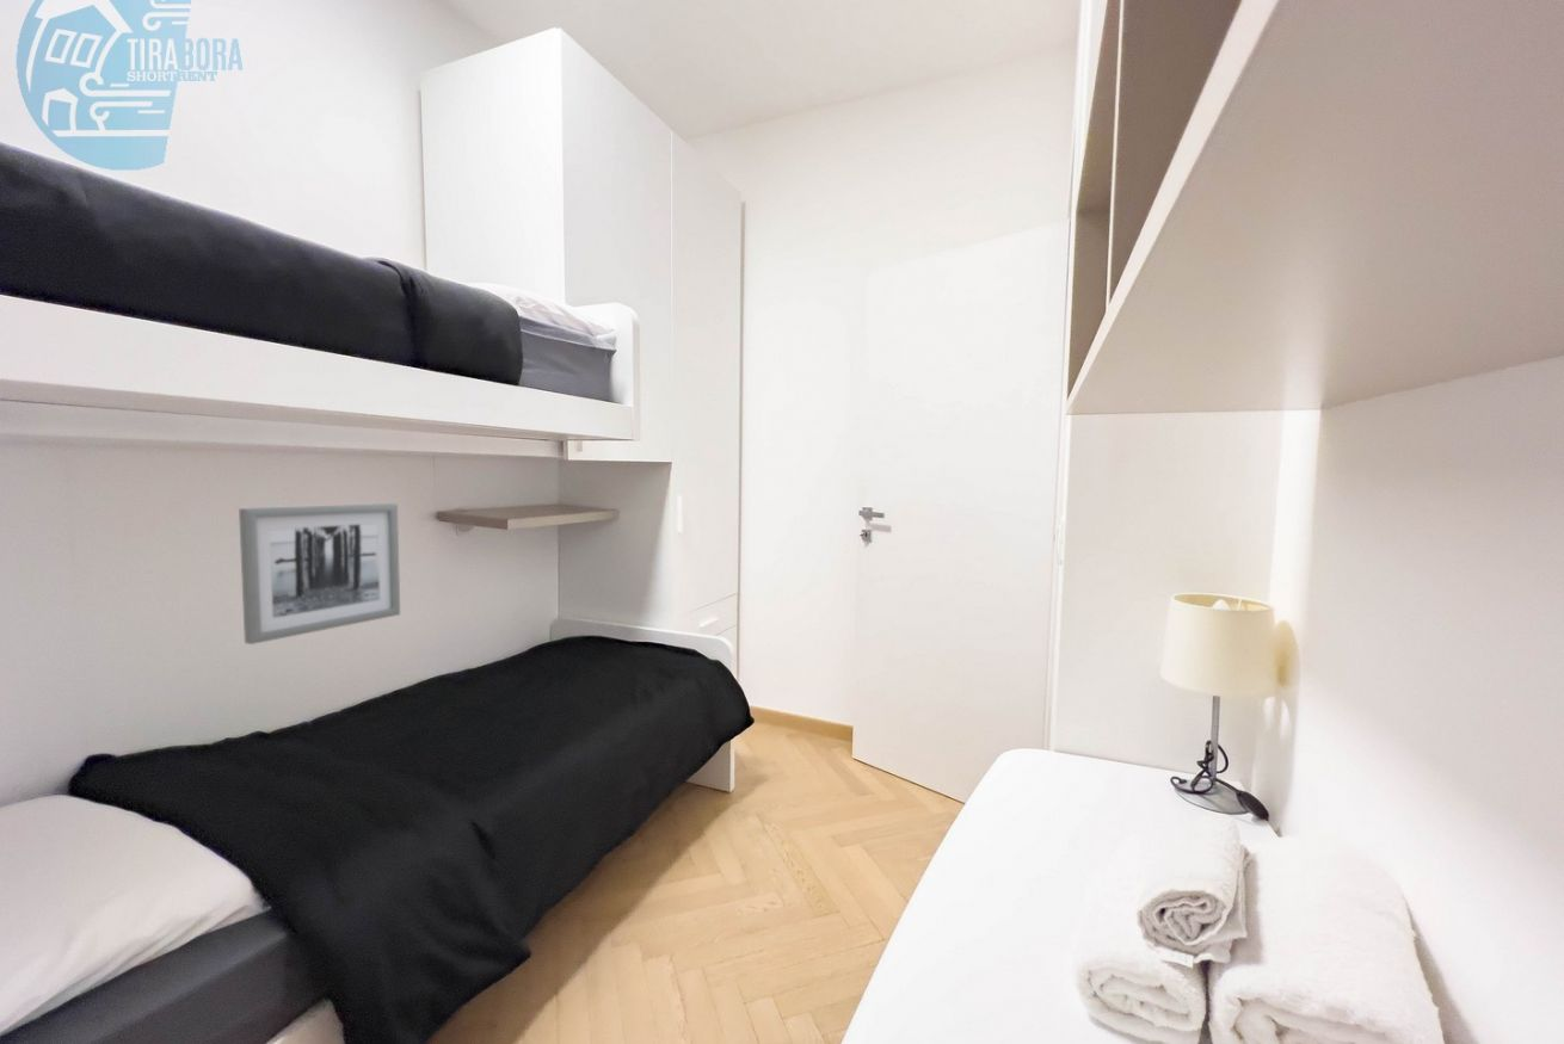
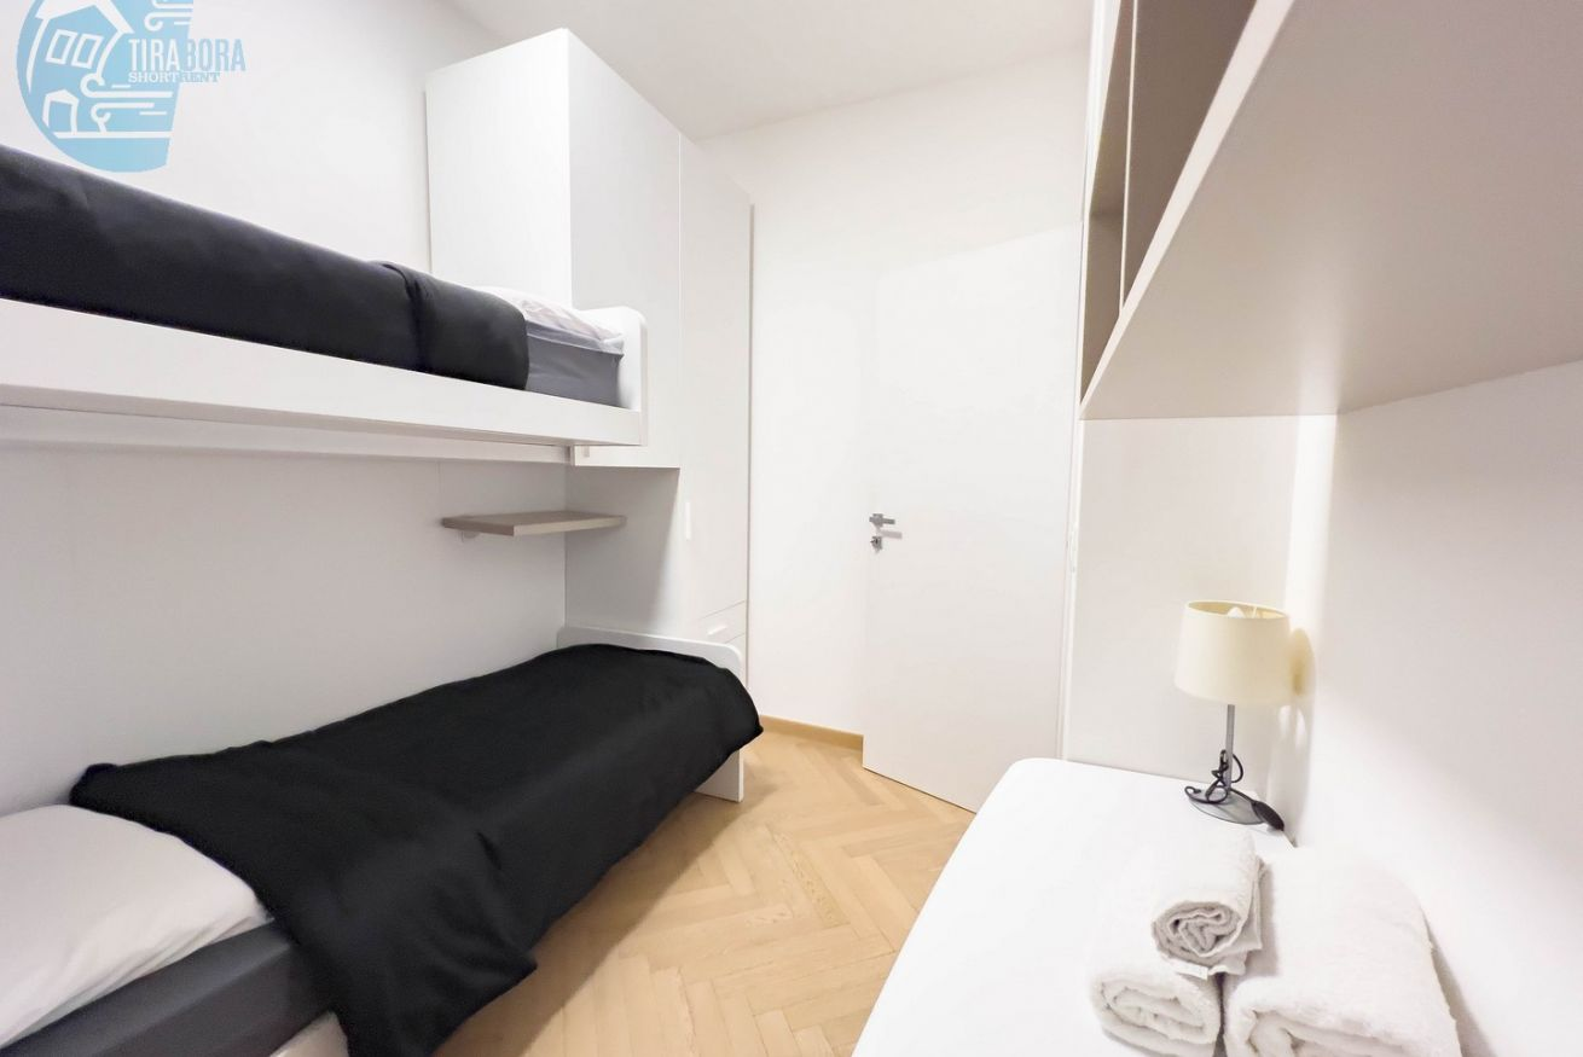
- wall art (327, 567)
